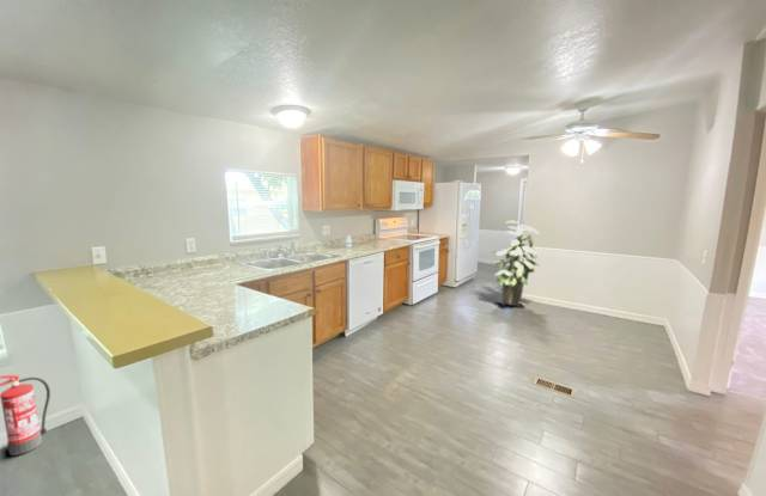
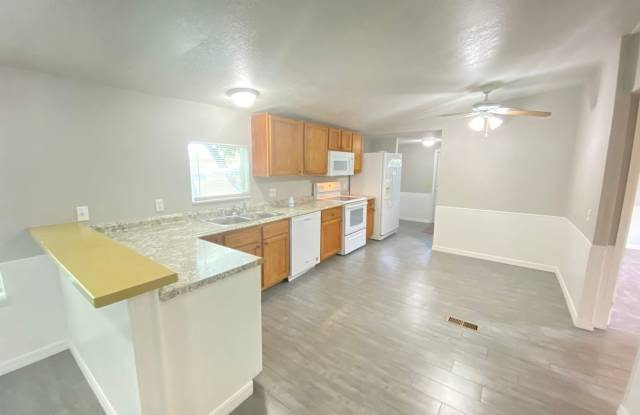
- indoor plant (513, 262)
- fire extinguisher (25, 408)
